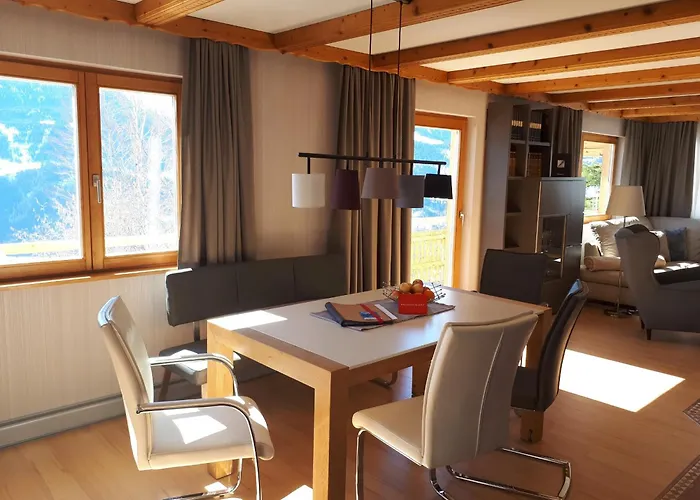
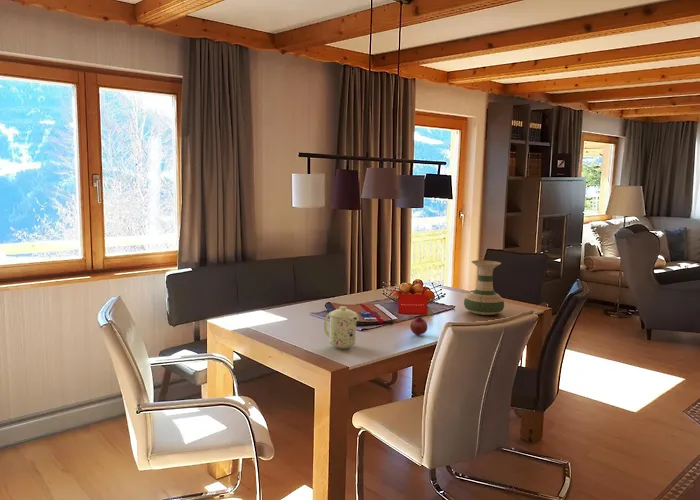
+ vase (484, 287)
+ fruit (418, 325)
+ mug (340, 326)
